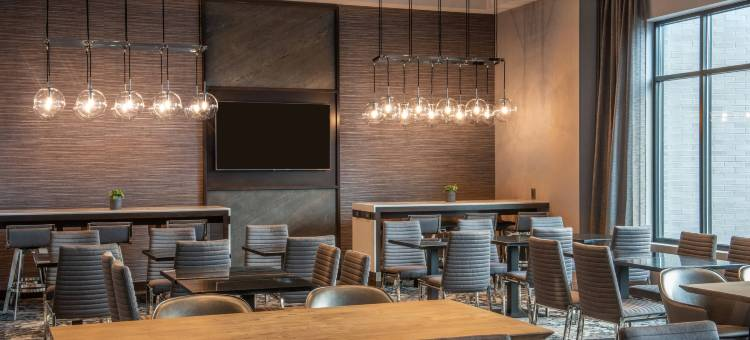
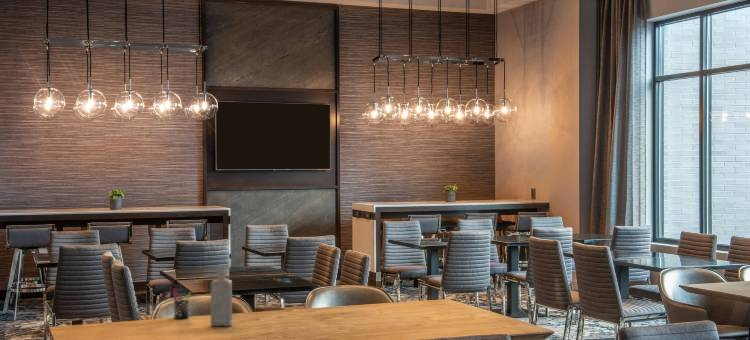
+ pen holder (180, 303)
+ bottle (221, 295)
